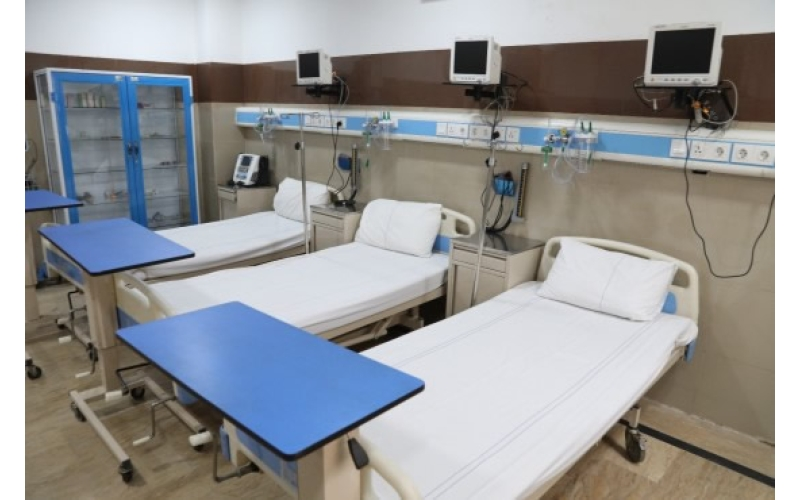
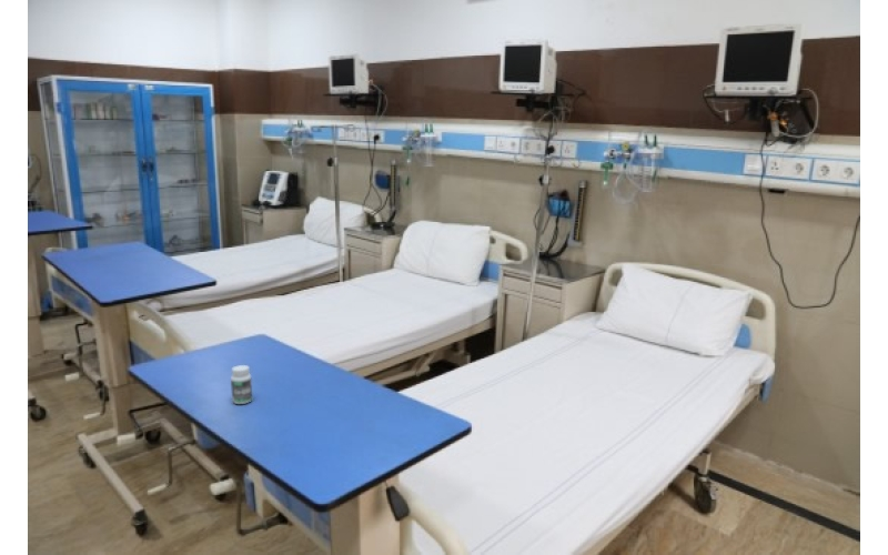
+ pill bottle (241, 384)
